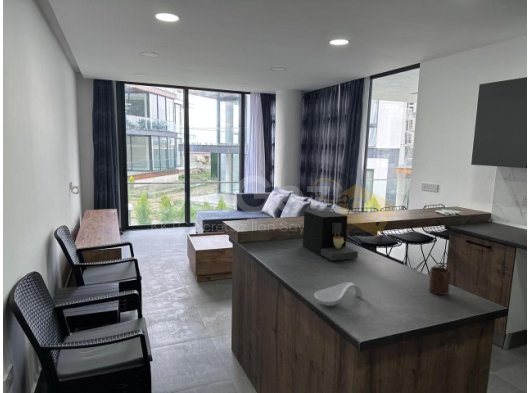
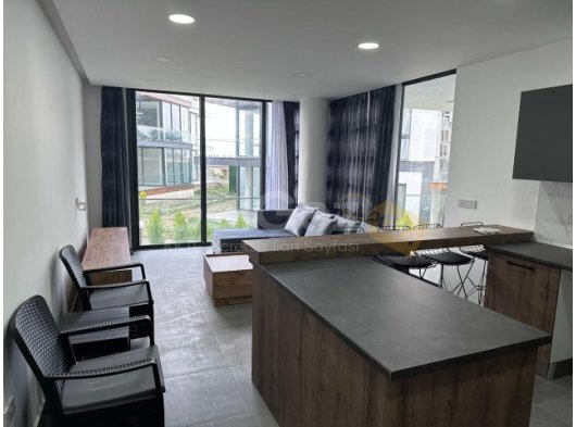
- spoon rest (338, 293)
- coffee maker (329, 233)
- cup (441, 281)
